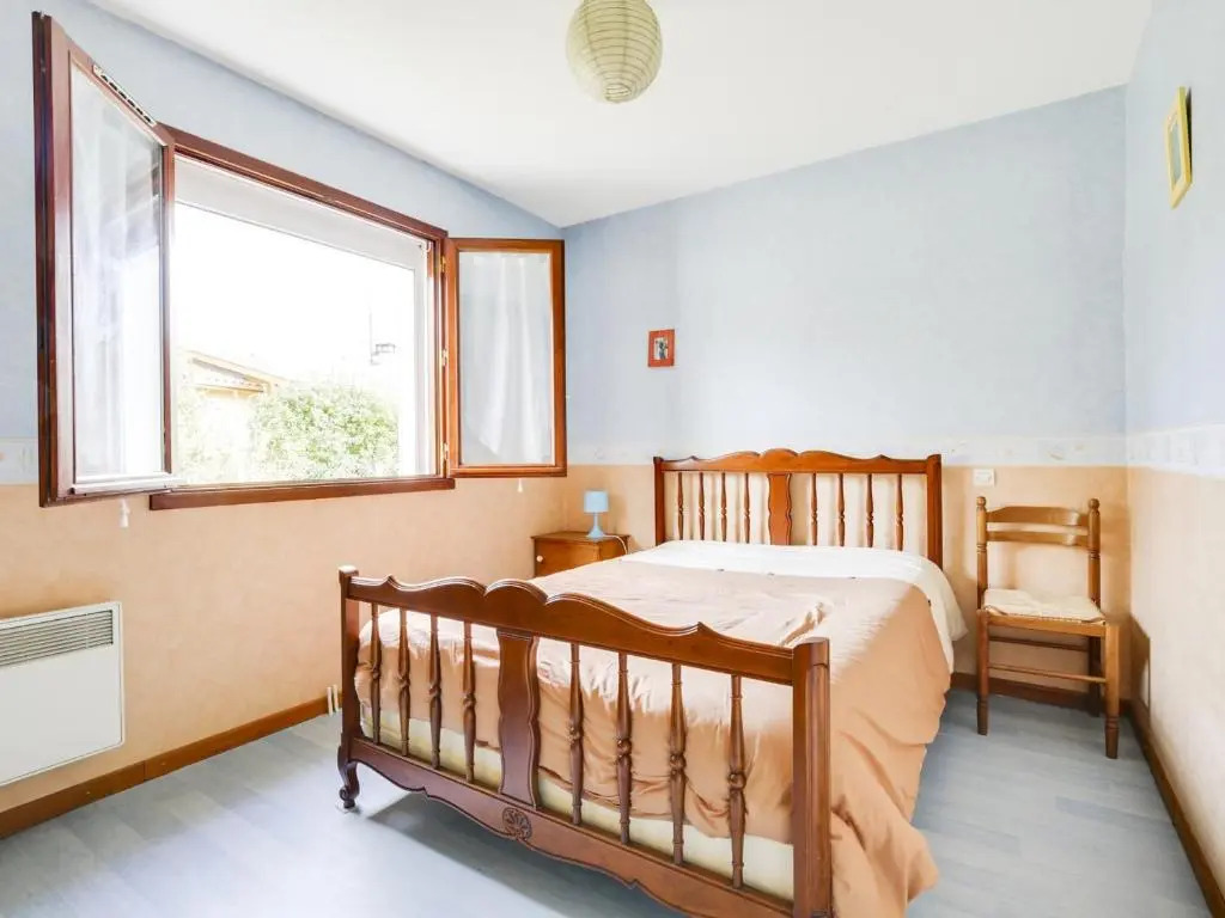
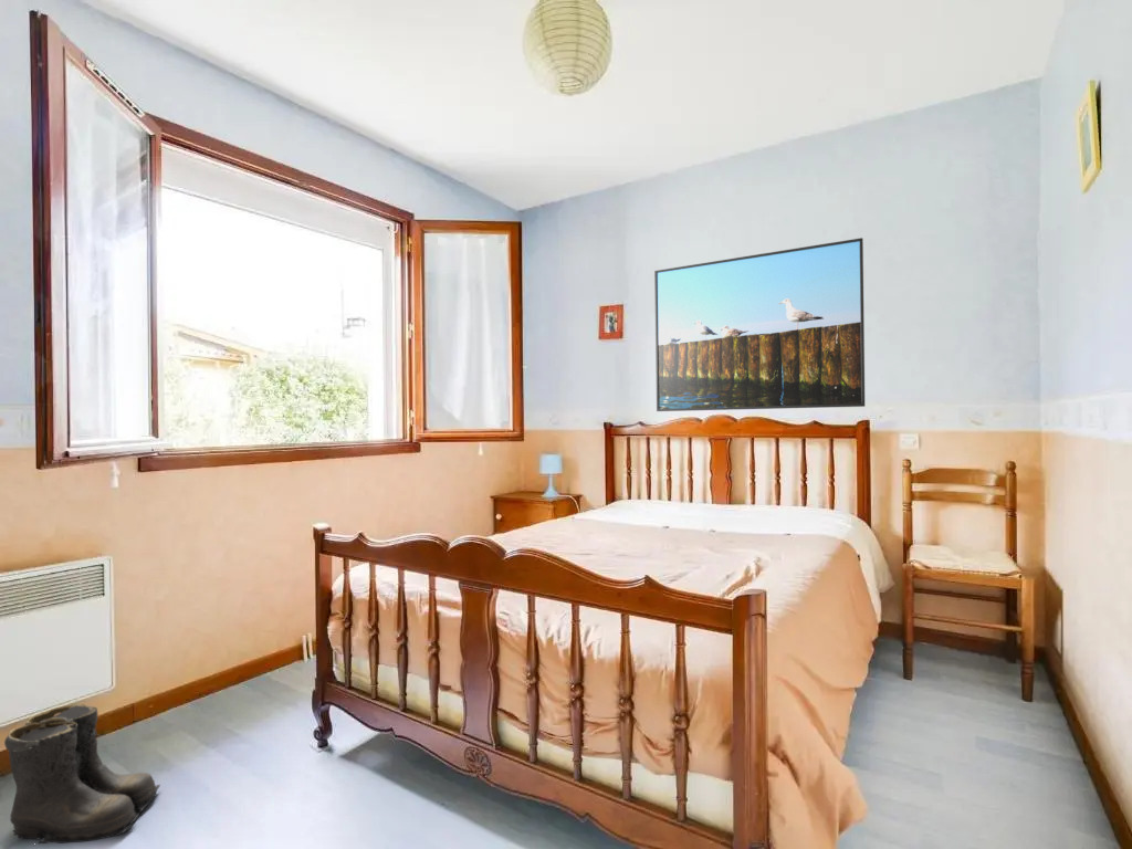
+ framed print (750, 332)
+ boots (83, 767)
